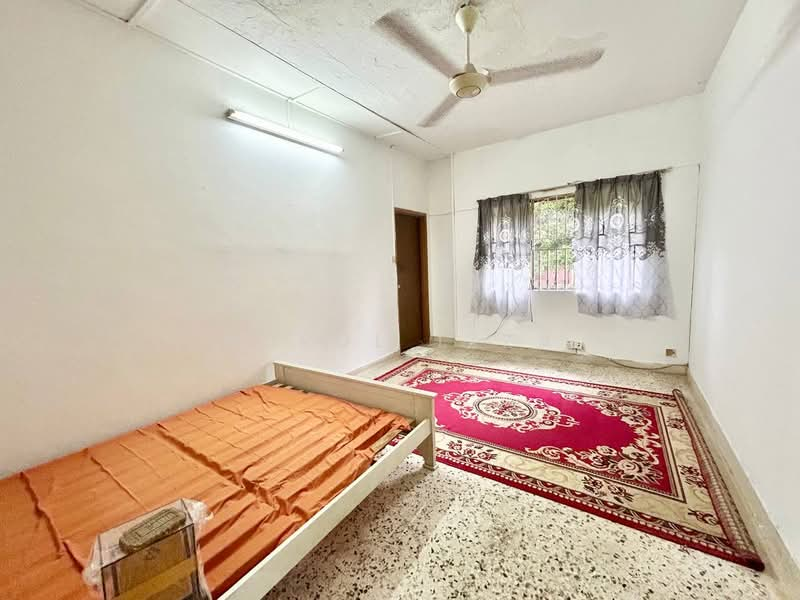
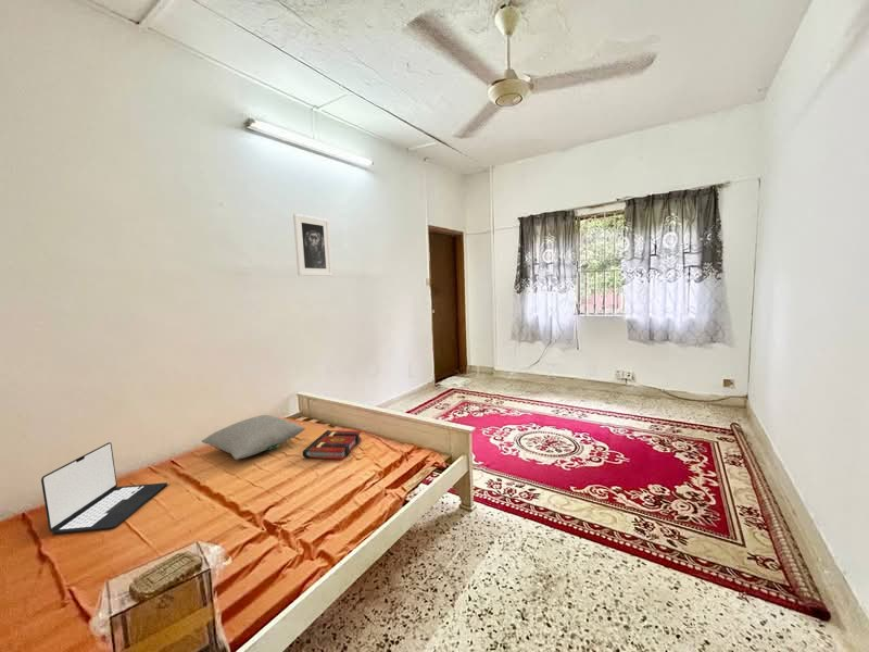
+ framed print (313, 246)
+ laptop (112, 481)
+ pillow (254, 434)
+ book (333, 443)
